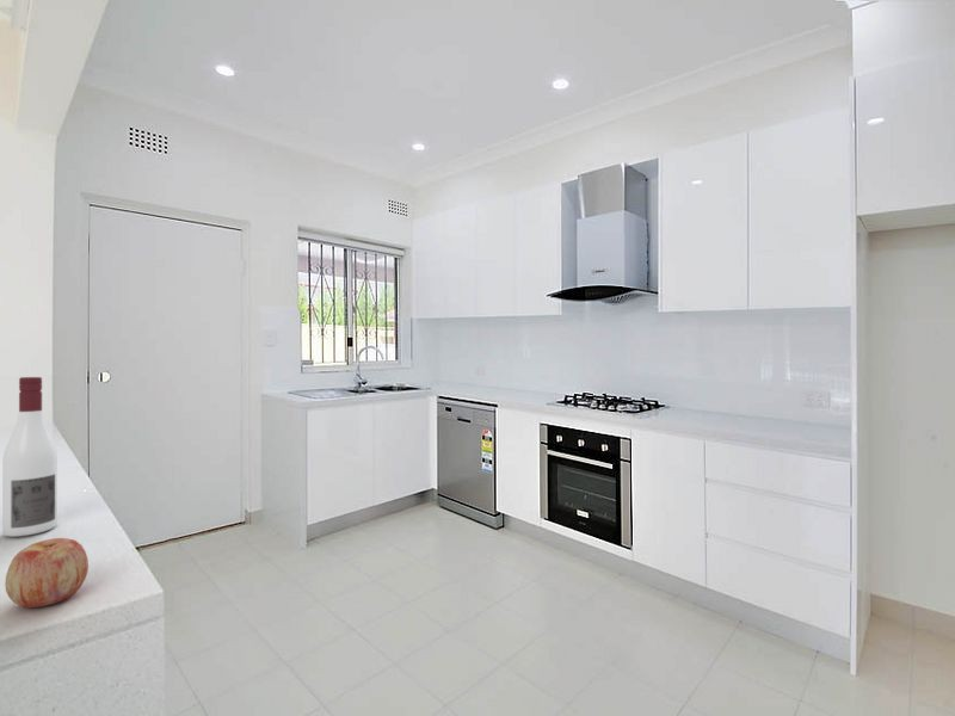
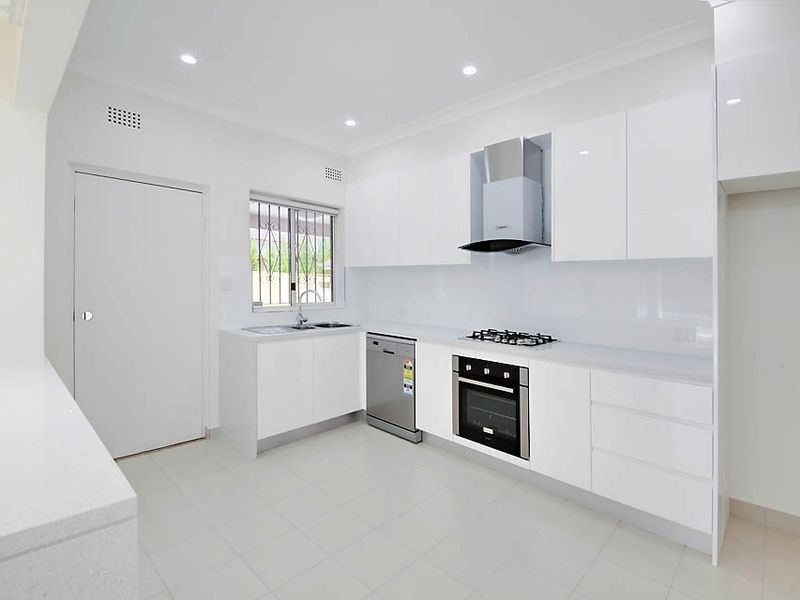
- apple (48, 570)
- alcohol (30, 453)
